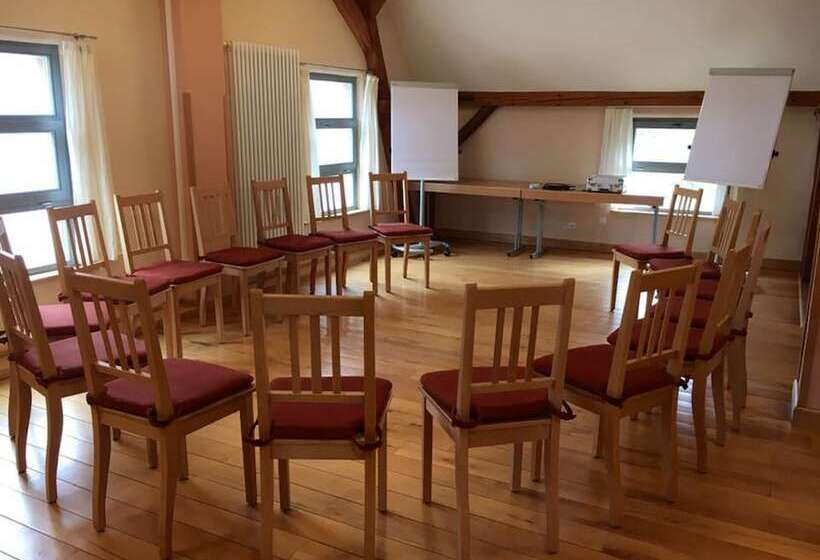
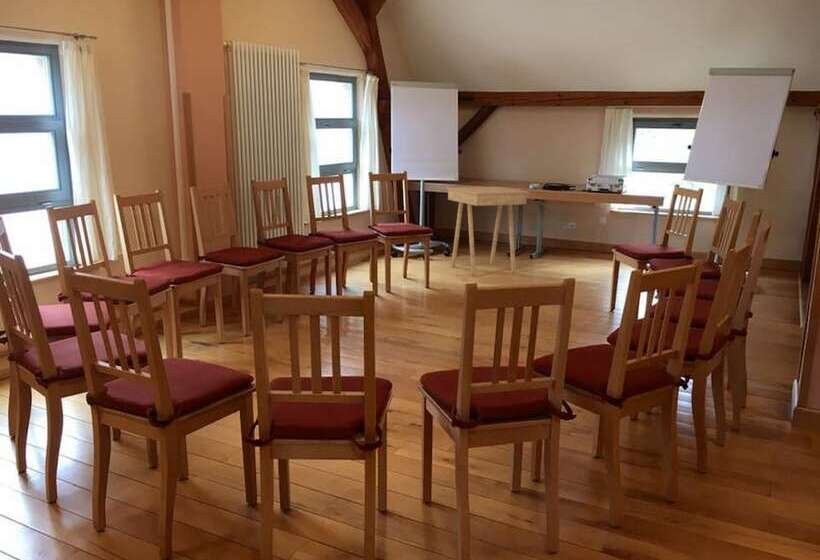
+ side table (494, 230)
